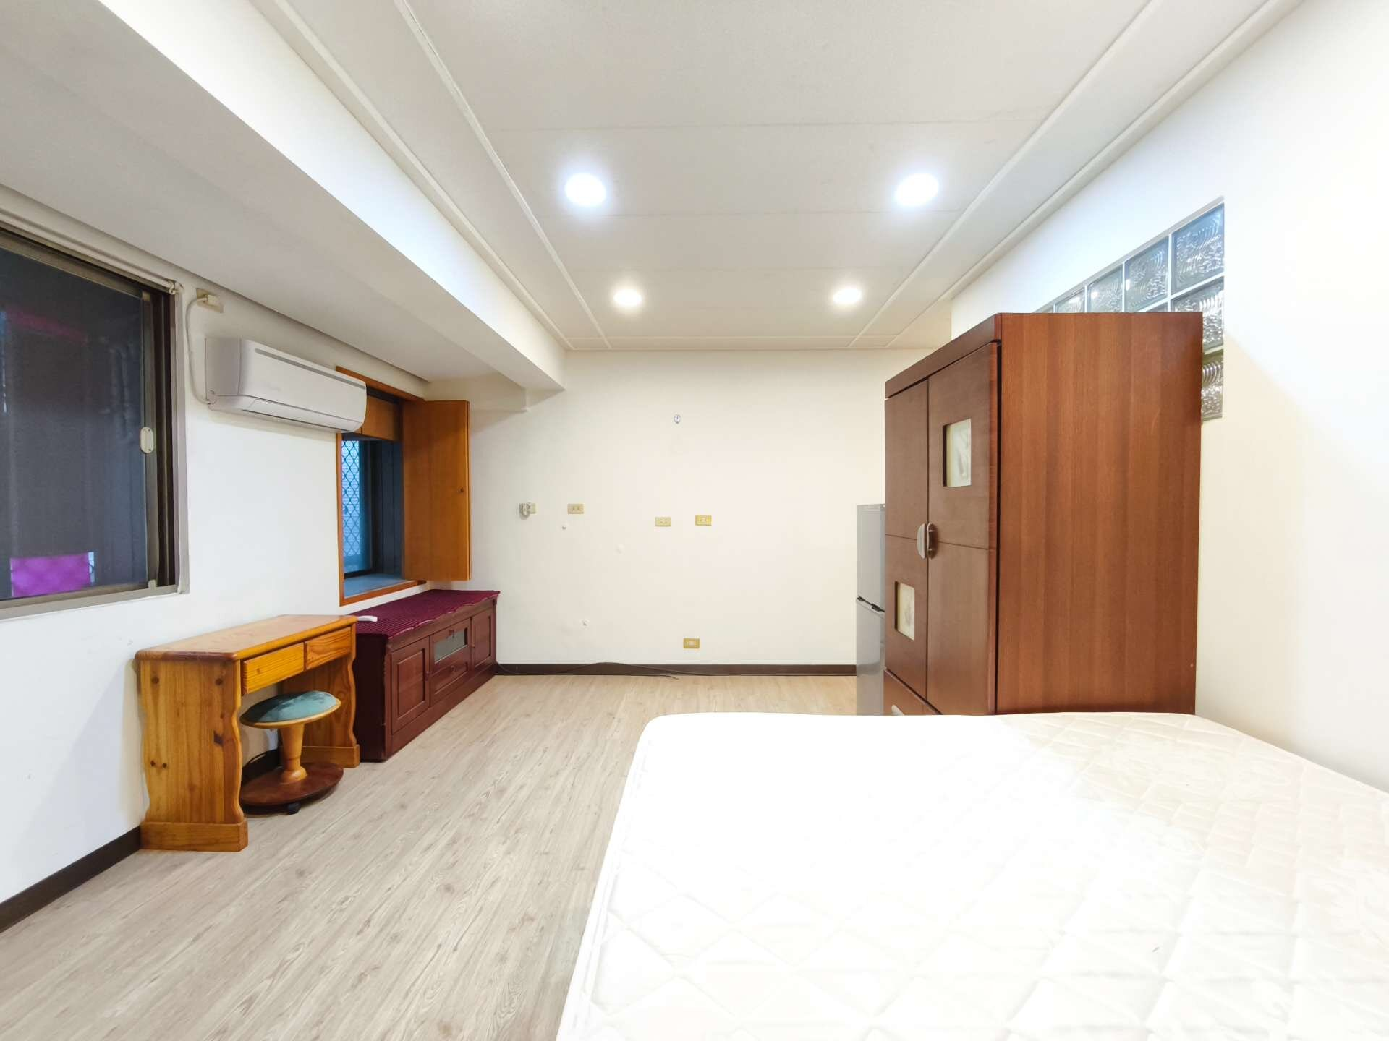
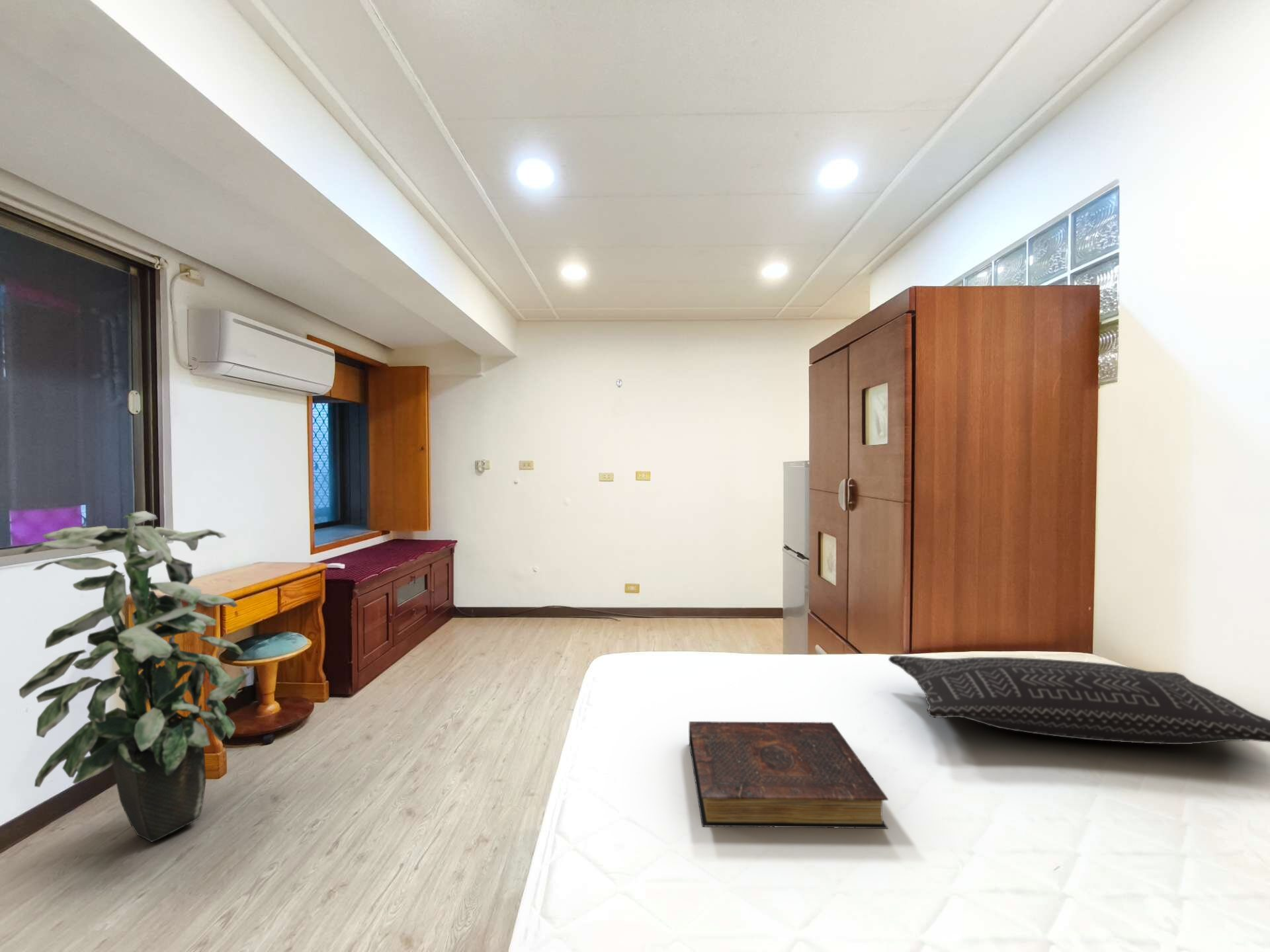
+ pillow (1064, 696)
+ book (775, 767)
+ indoor plant (143, 671)
